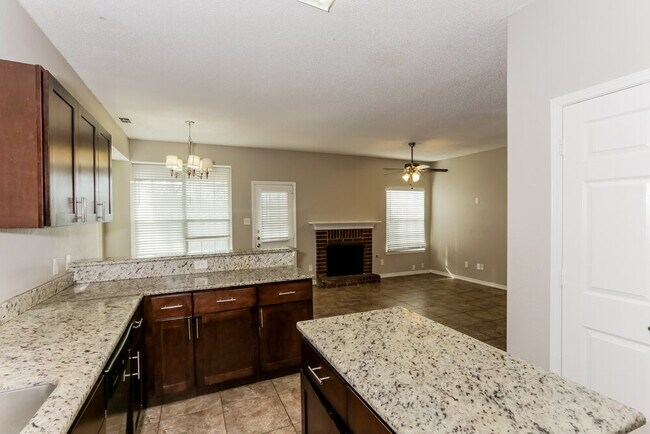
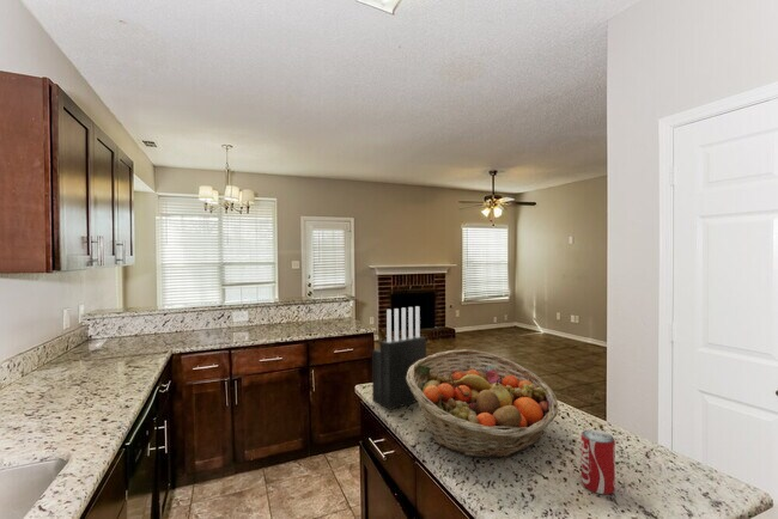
+ fruit basket (481, 397)
+ beverage can (597, 460)
+ knife block (397, 353)
